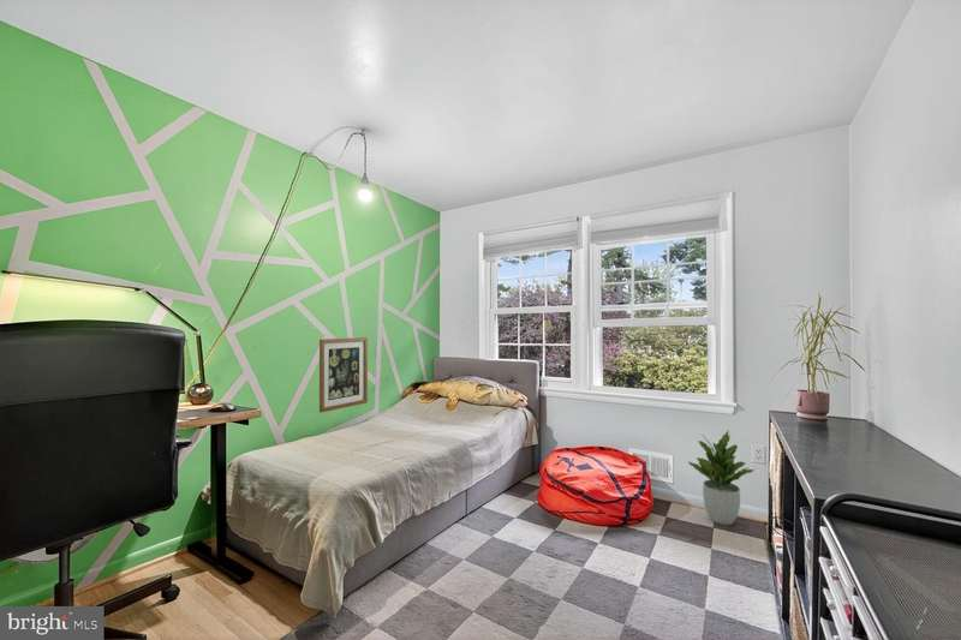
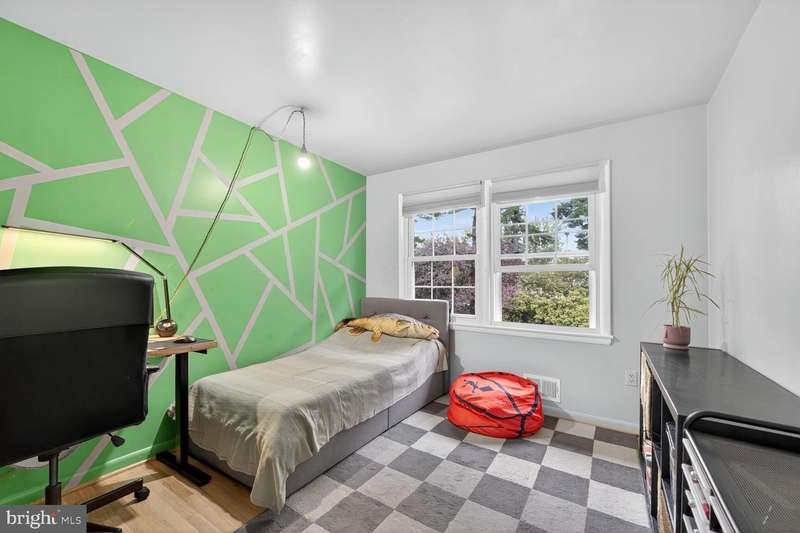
- wall art (345, 372)
- potted plant (718, 474)
